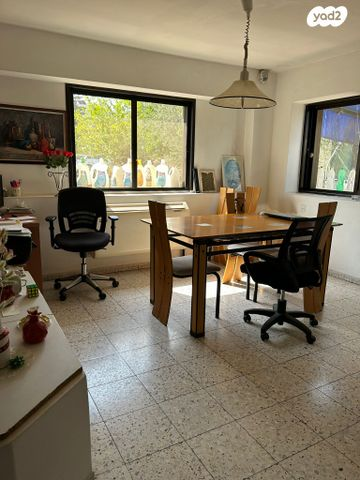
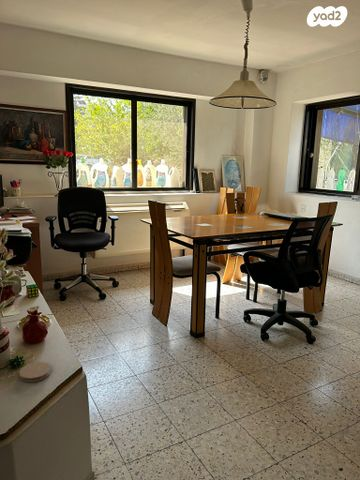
+ coaster (35, 371)
